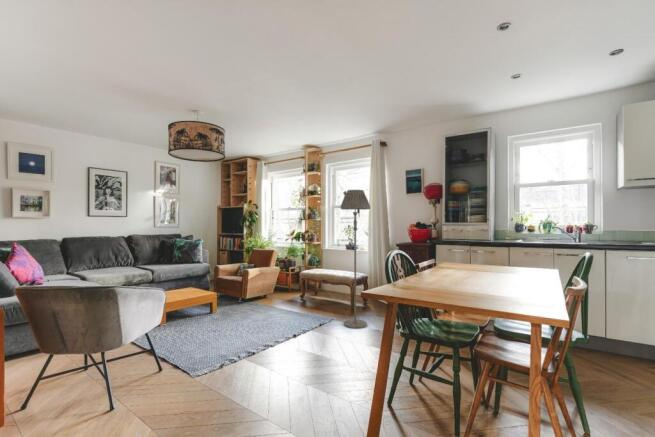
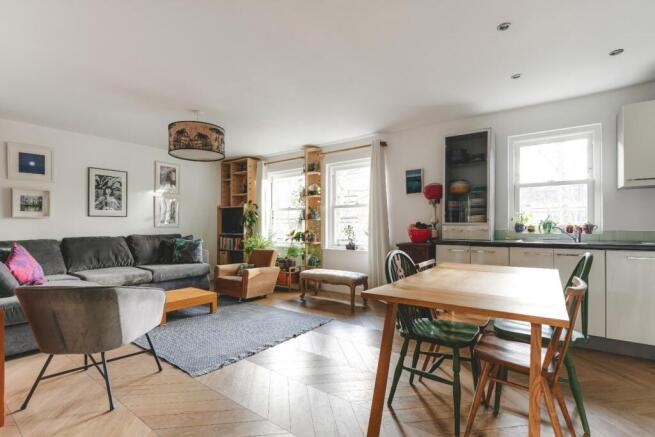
- floor lamp (355, 257)
